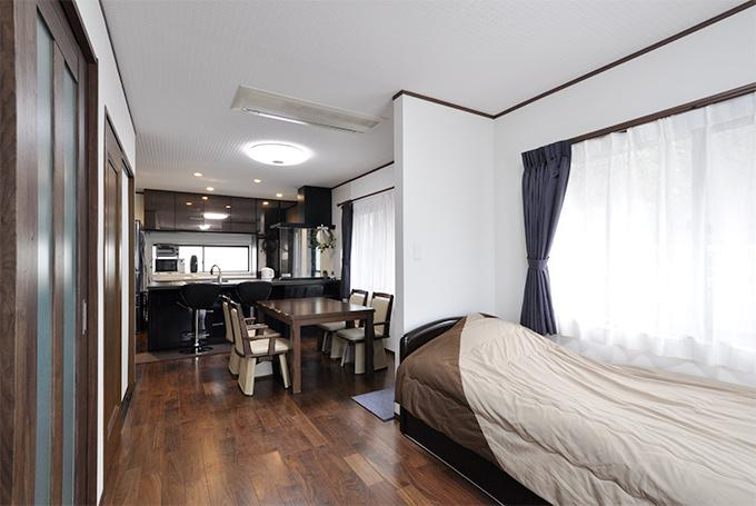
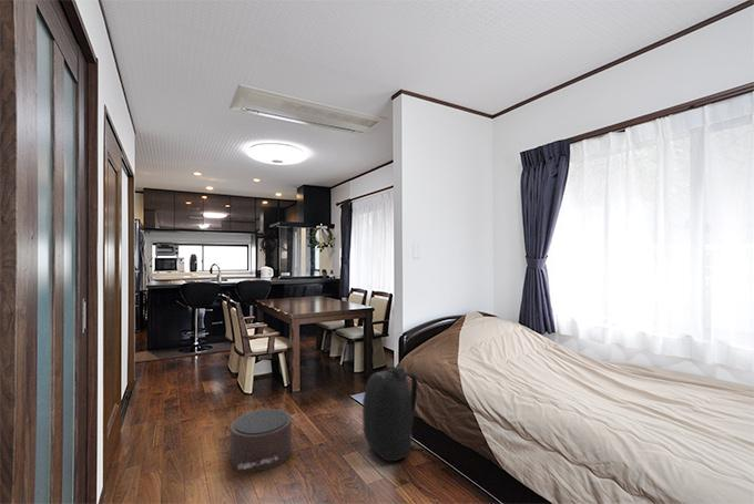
+ pouf (256, 438)
+ backpack (393, 408)
